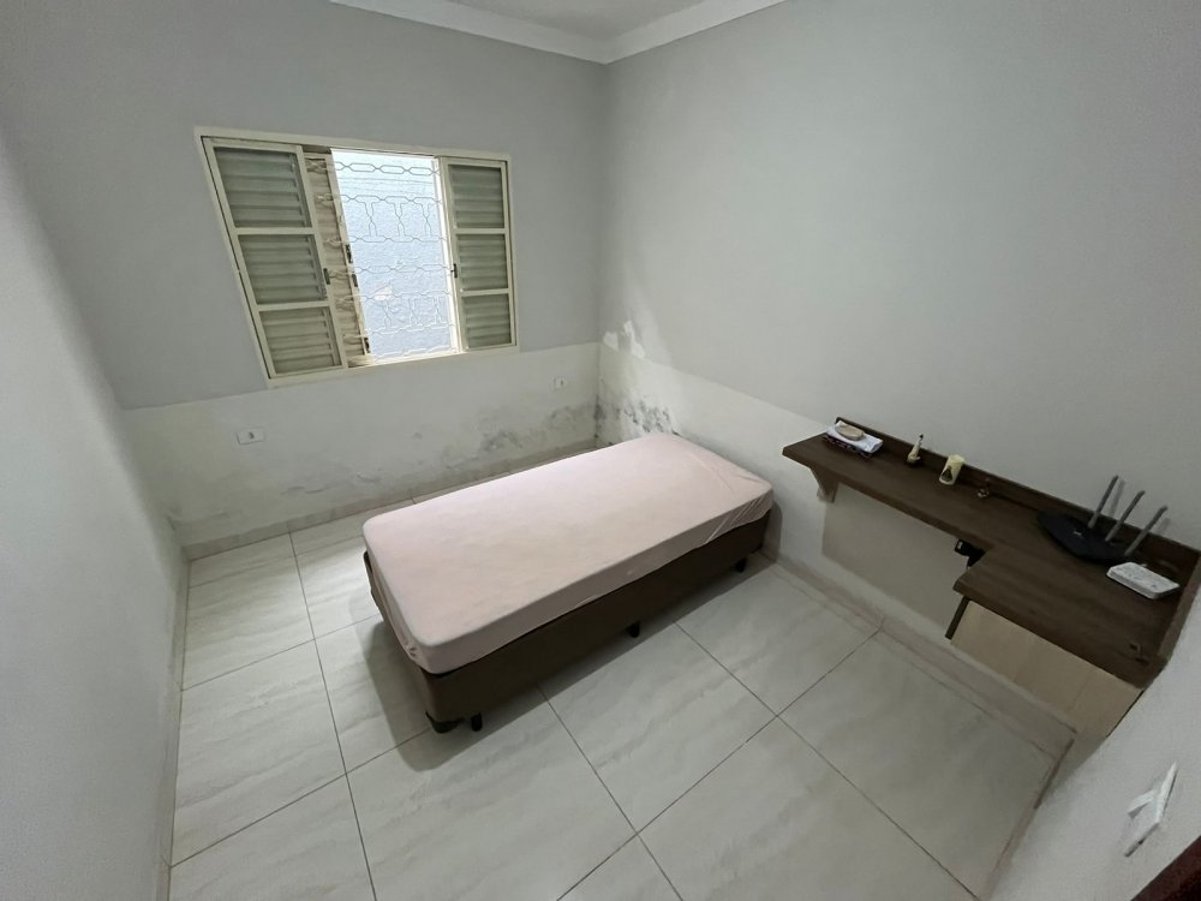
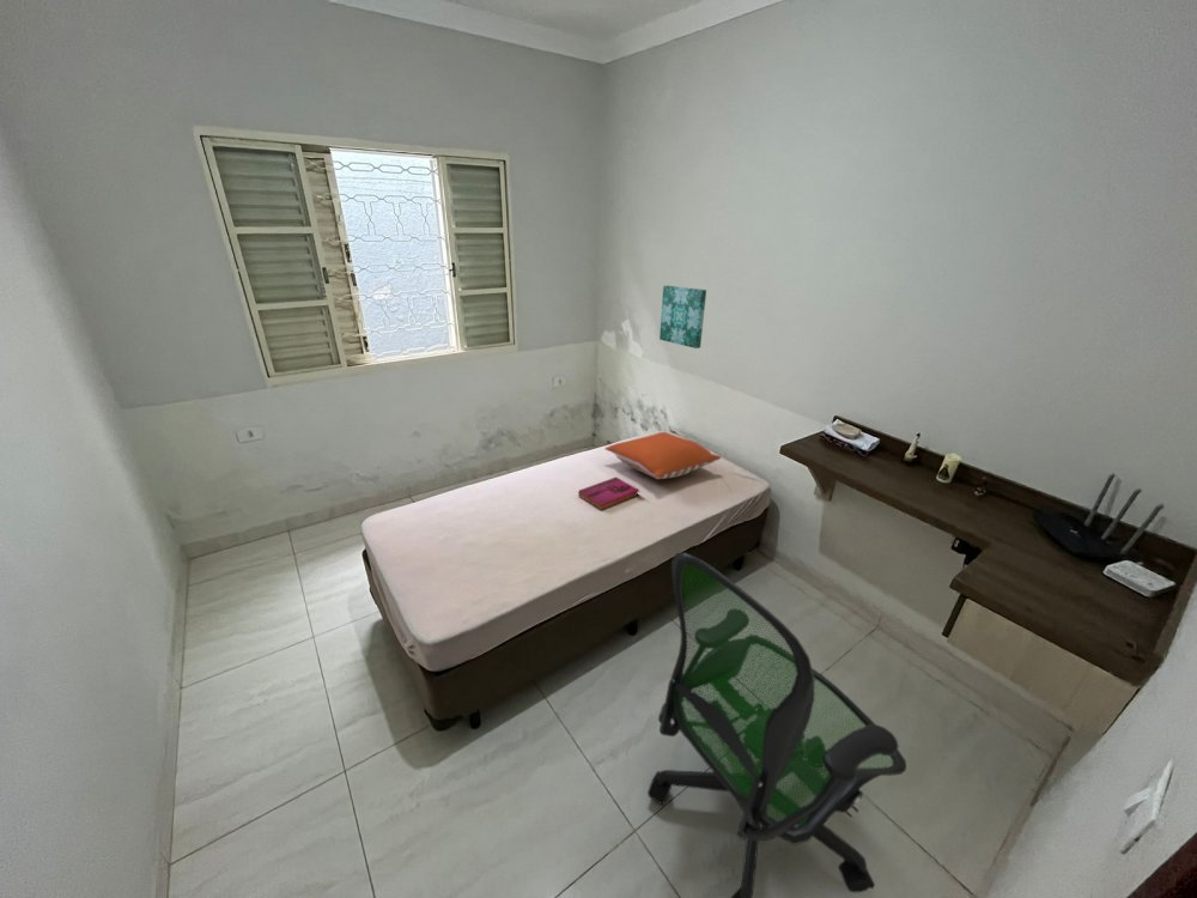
+ pillow (661, 453)
+ office chair (784, 692)
+ wall art (681, 316)
+ hardback book (608, 492)
